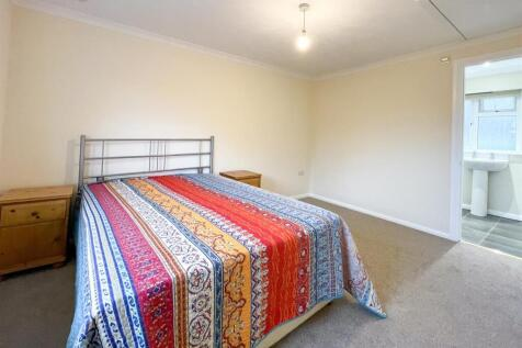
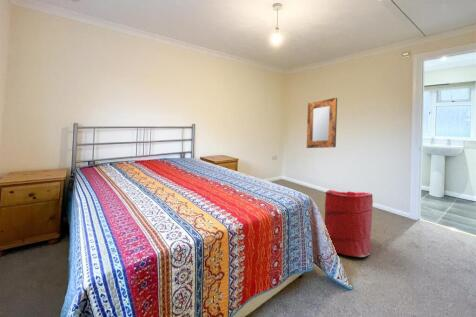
+ laundry hamper (347, 219)
+ home mirror (321, 124)
